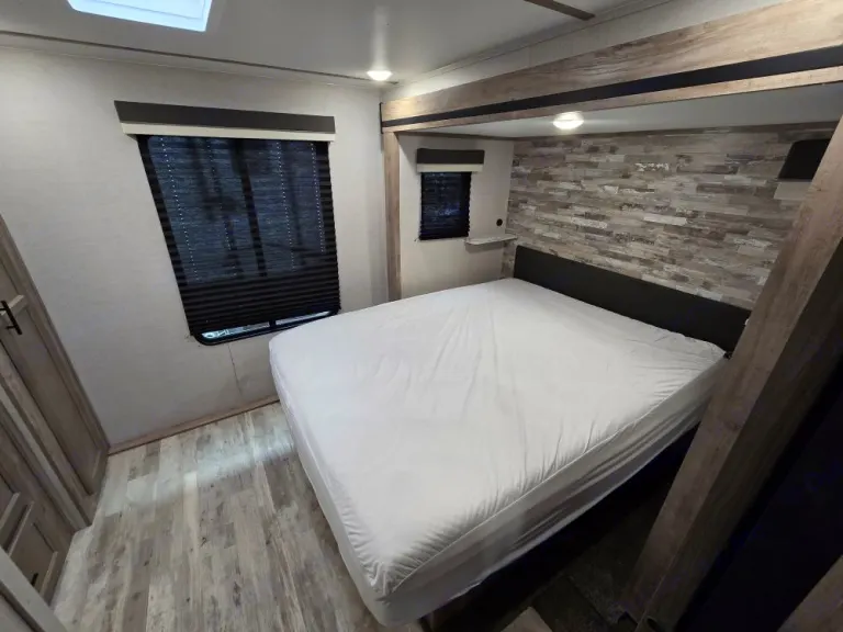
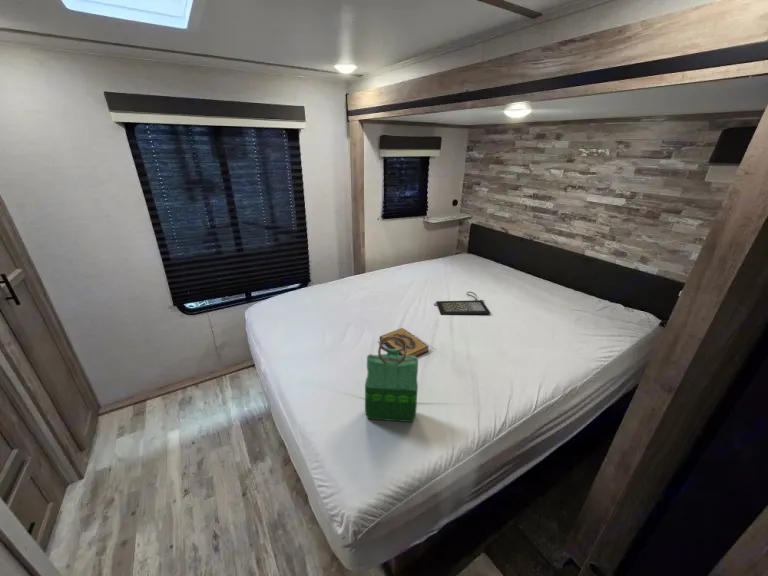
+ clutch bag (464, 306)
+ hardback book (405, 341)
+ tote bag (391, 378)
